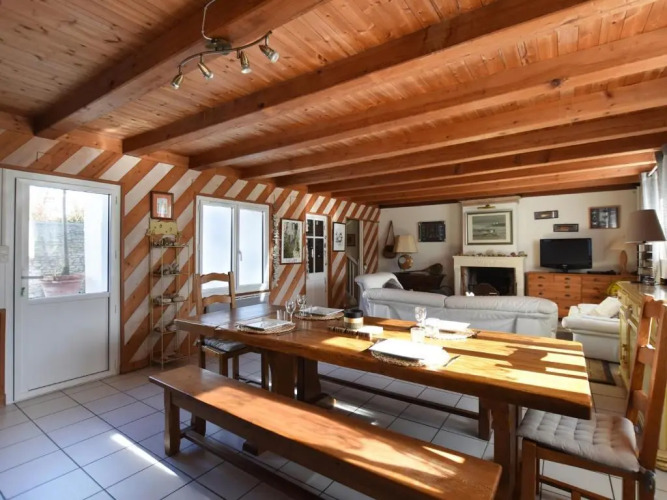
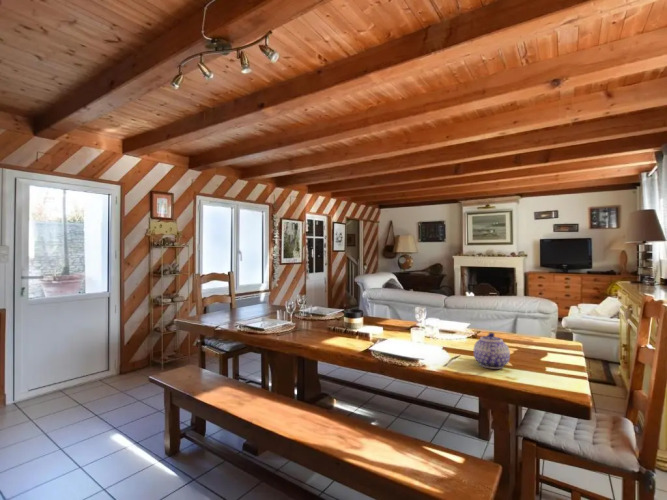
+ teapot (491, 349)
